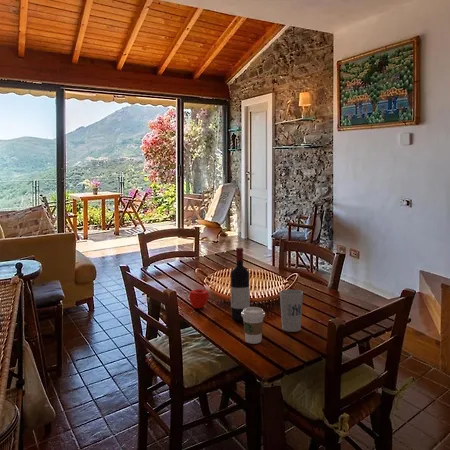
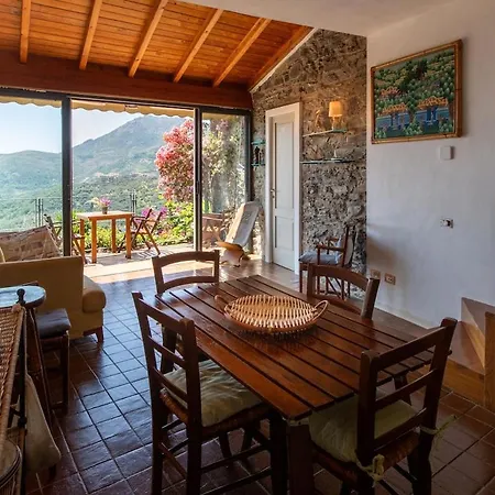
- cup (291, 310)
- wine bottle (240, 283)
- apple (199, 298)
- coffee cup (253, 325)
